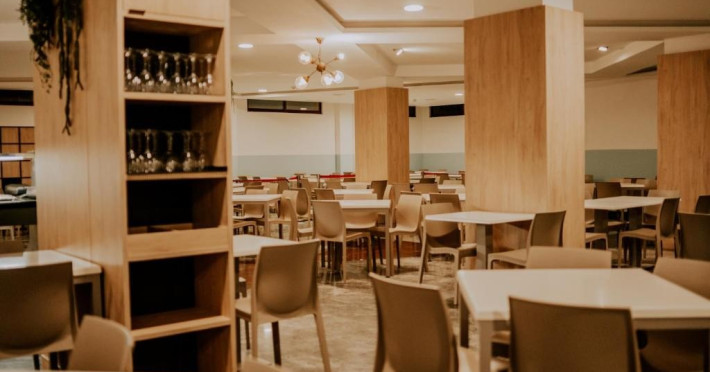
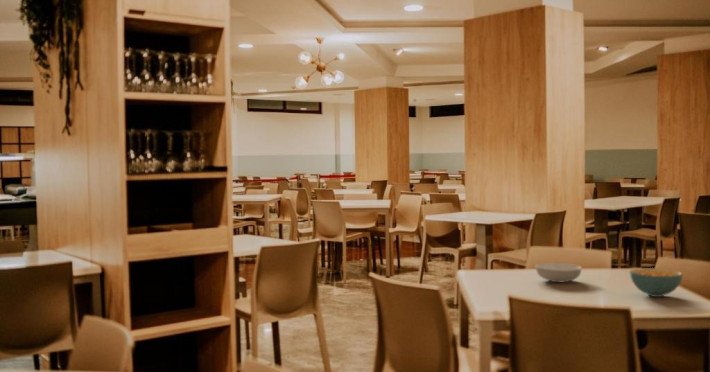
+ serving bowl (558, 273)
+ cereal bowl (655, 283)
